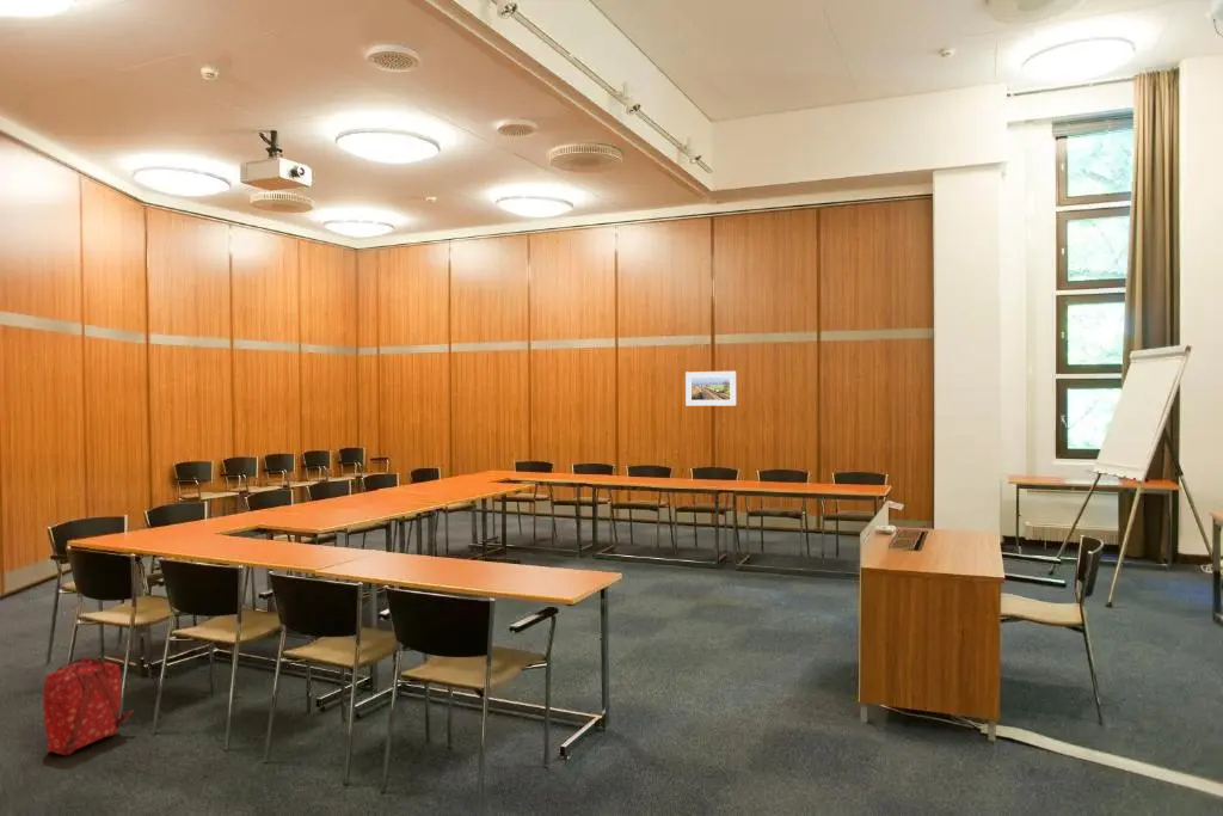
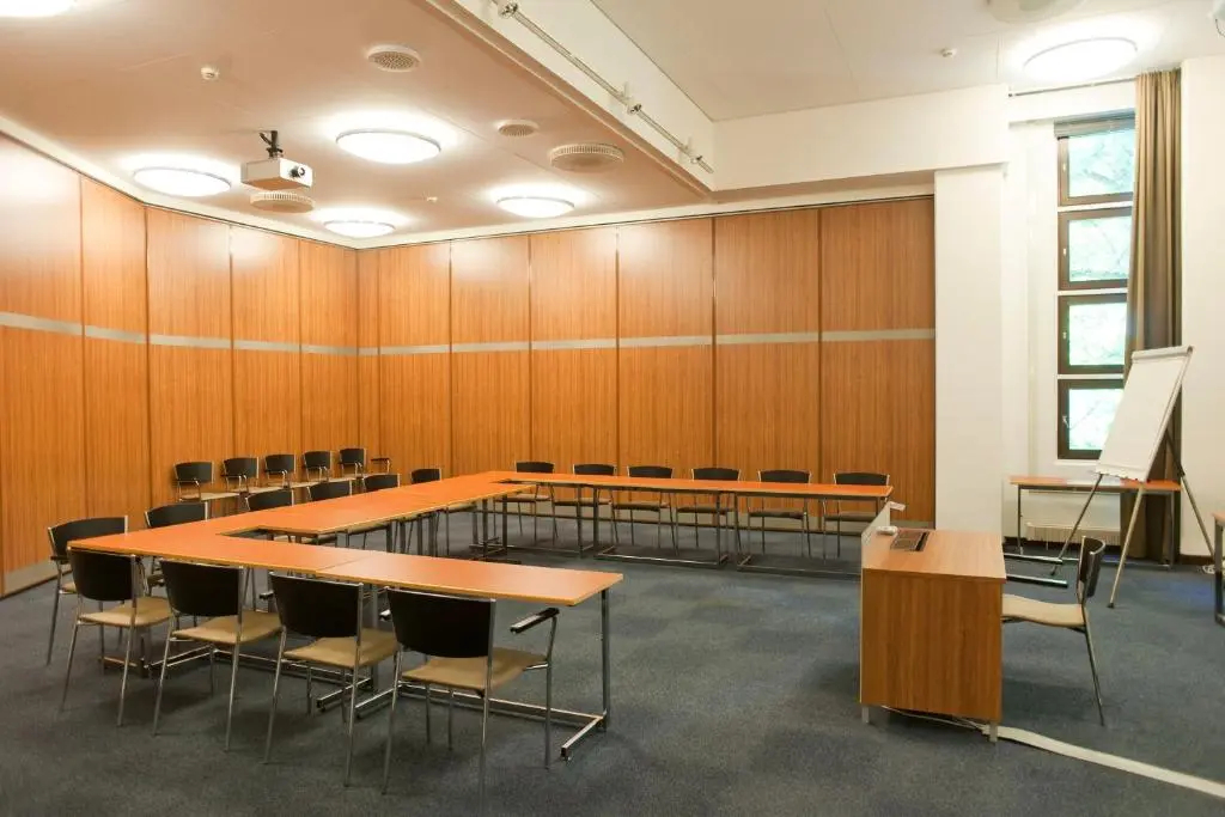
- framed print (709, 388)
- backpack (88, 700)
